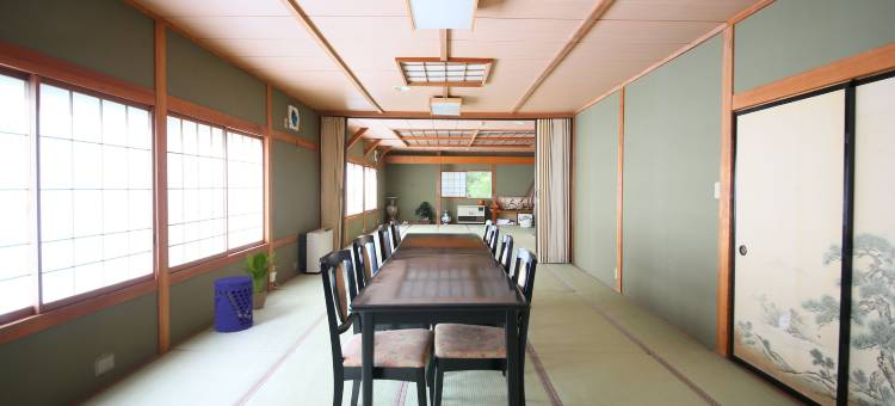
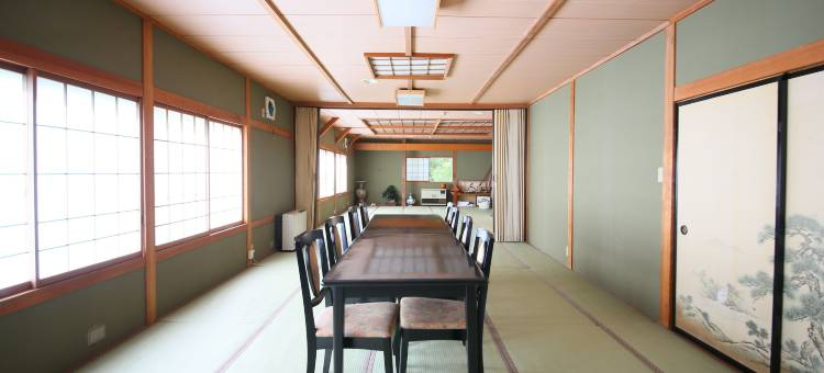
- potted plant (263, 276)
- waste bin (234, 302)
